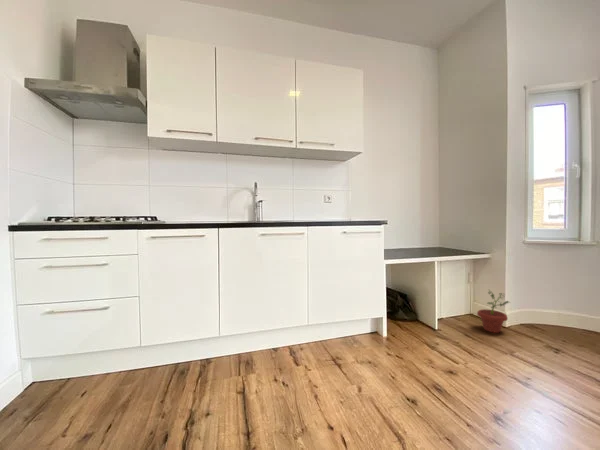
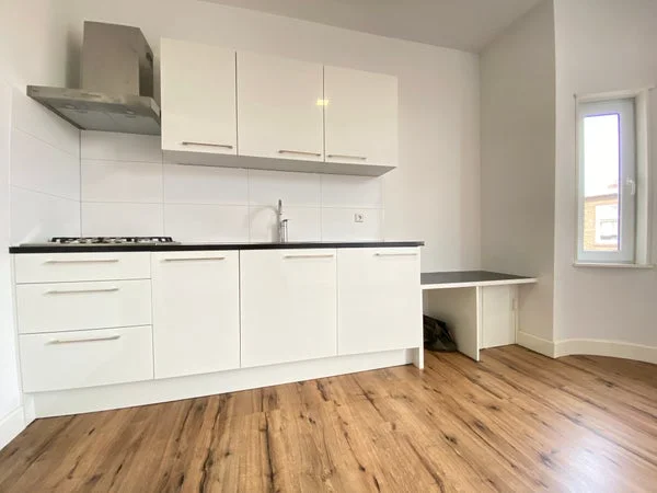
- potted plant (493, 310)
